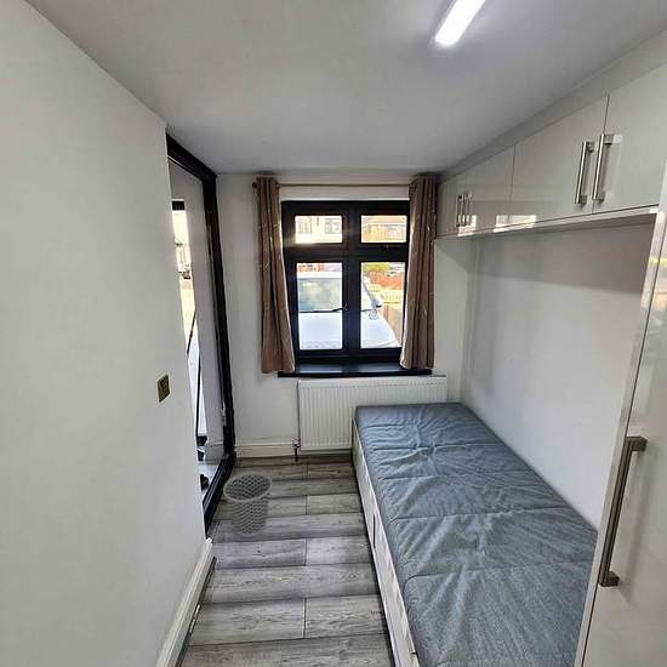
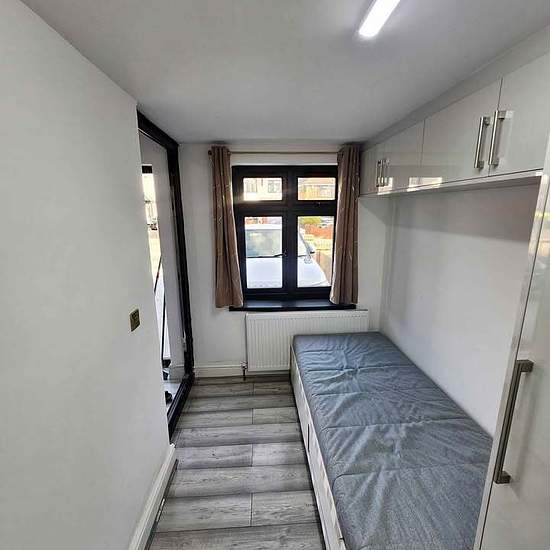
- wastebasket (249, 506)
